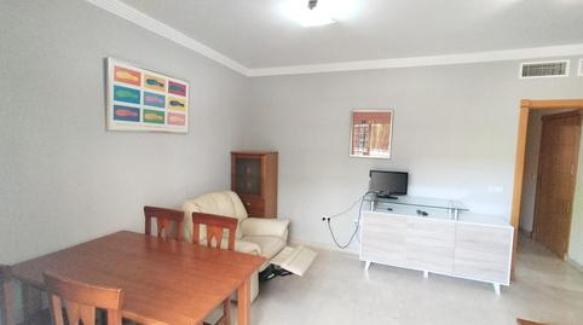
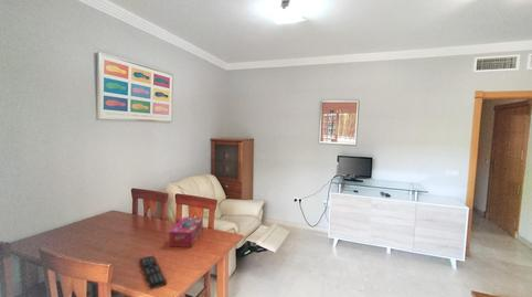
+ tissue box (187, 231)
+ remote control (151, 269)
